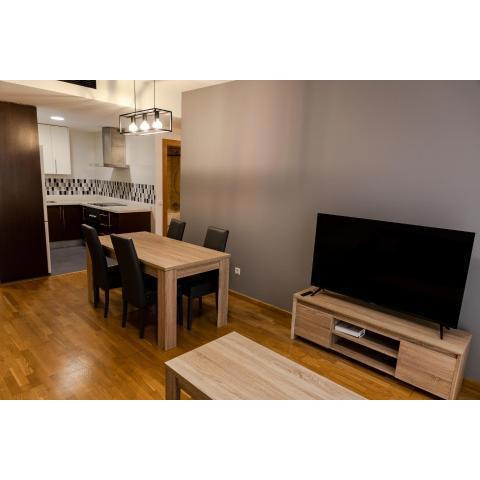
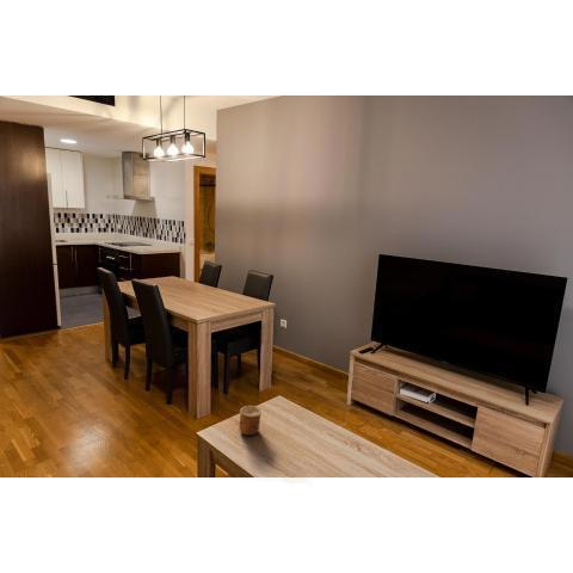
+ cup (249, 420)
